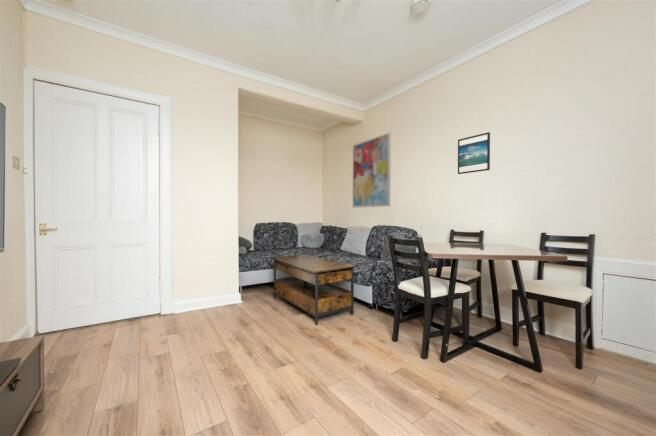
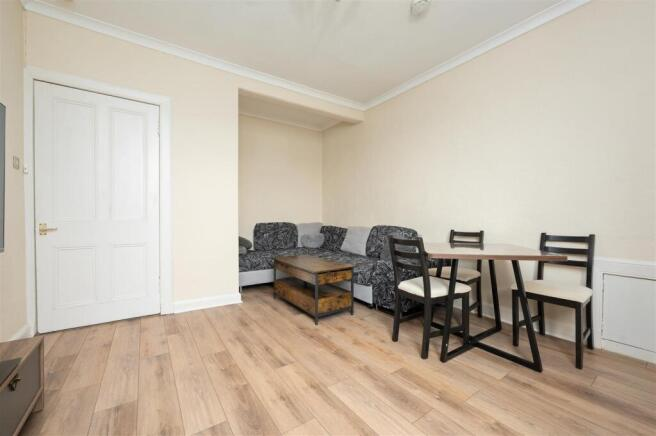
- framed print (473, 154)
- wall art (370, 173)
